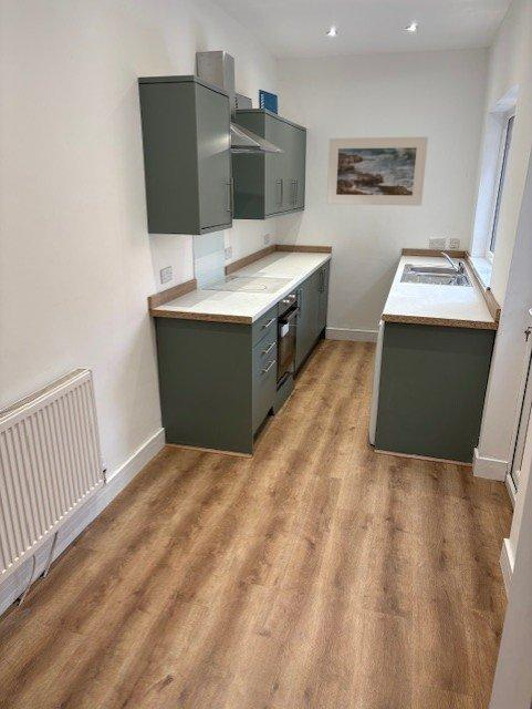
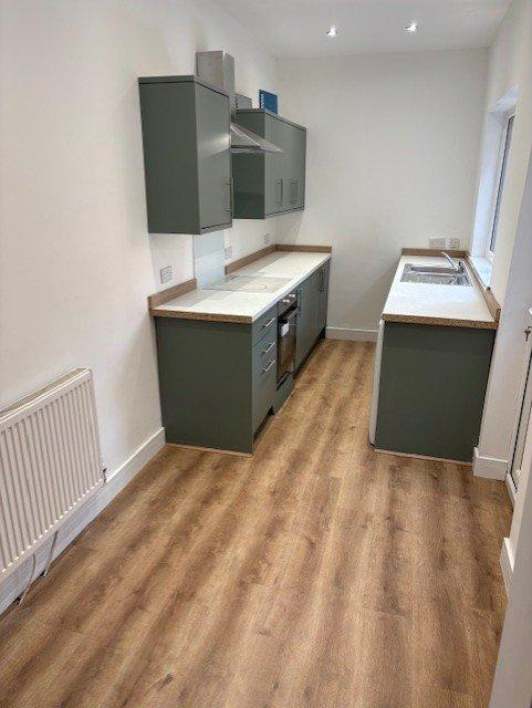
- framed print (375, 172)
